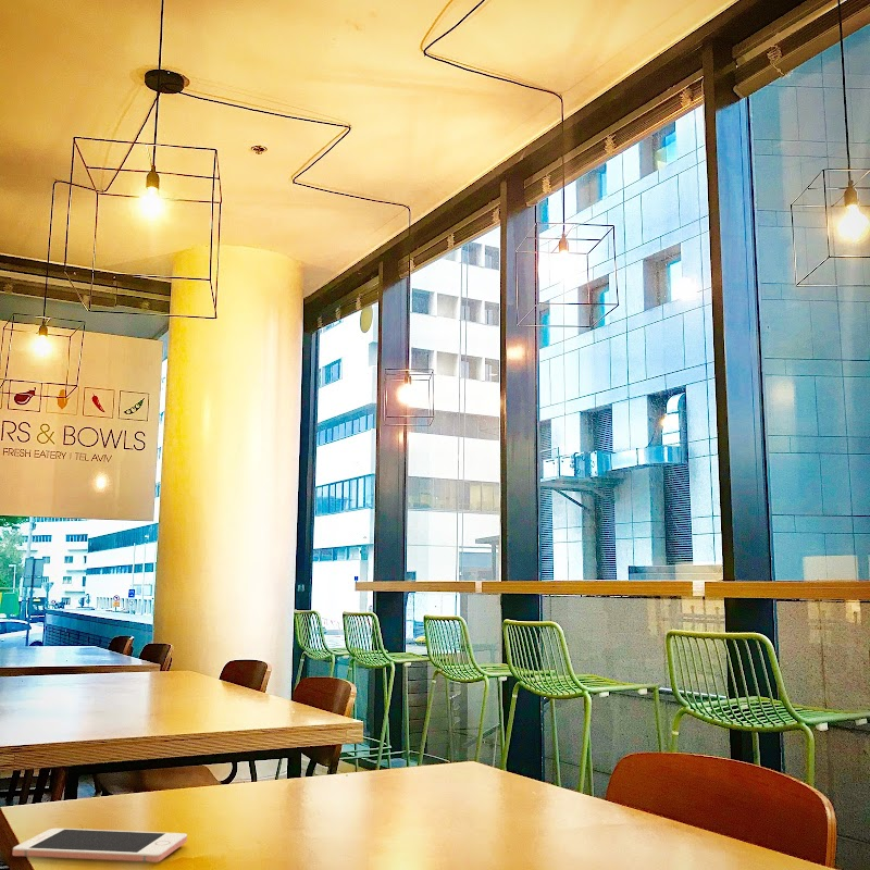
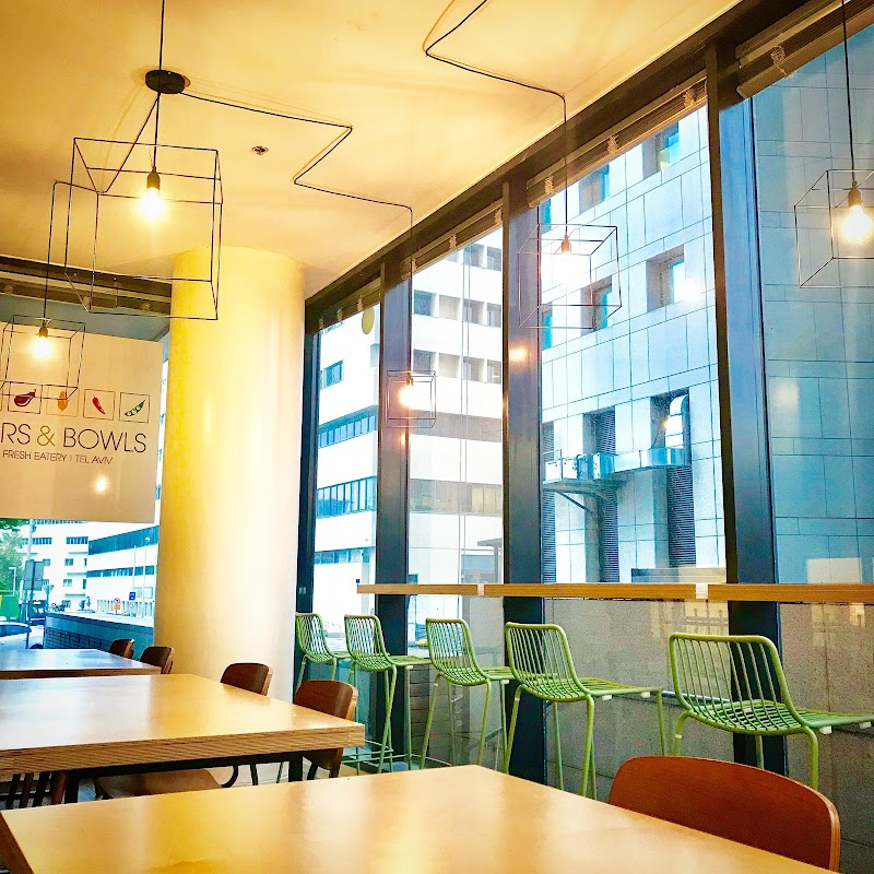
- cell phone (101, 844)
